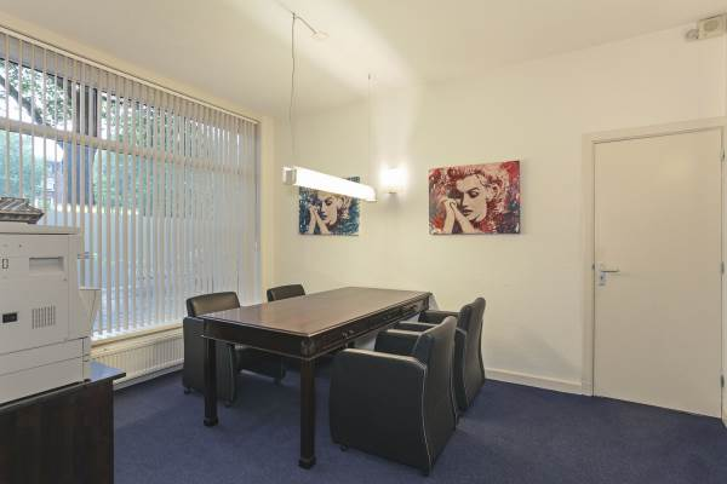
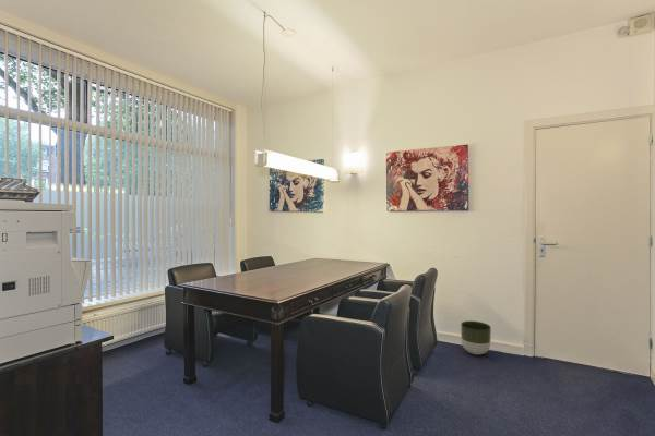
+ planter (475, 339)
